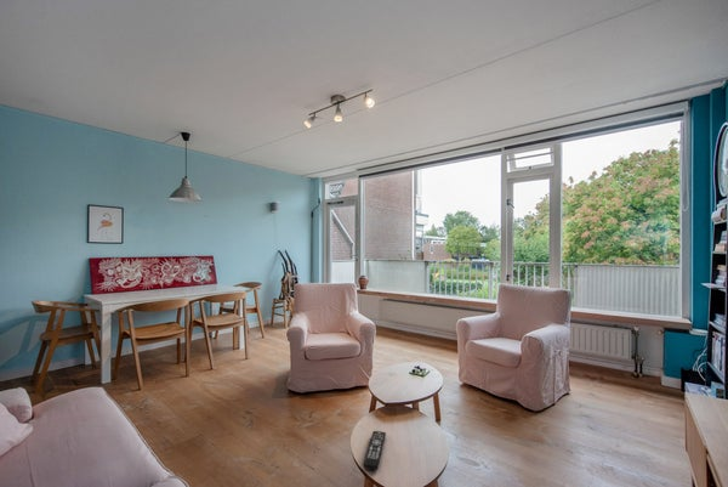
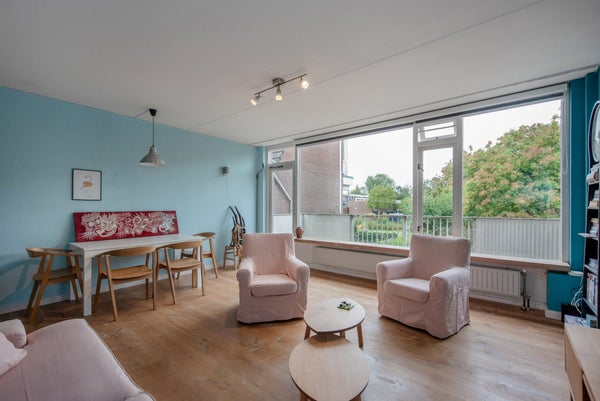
- remote control (375, 448)
